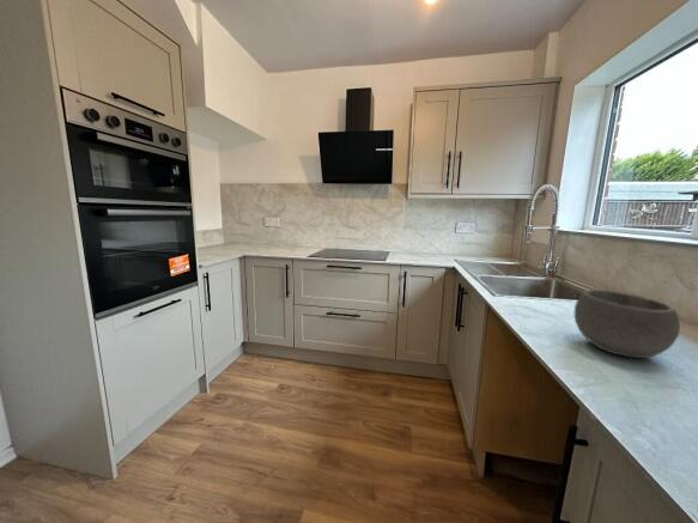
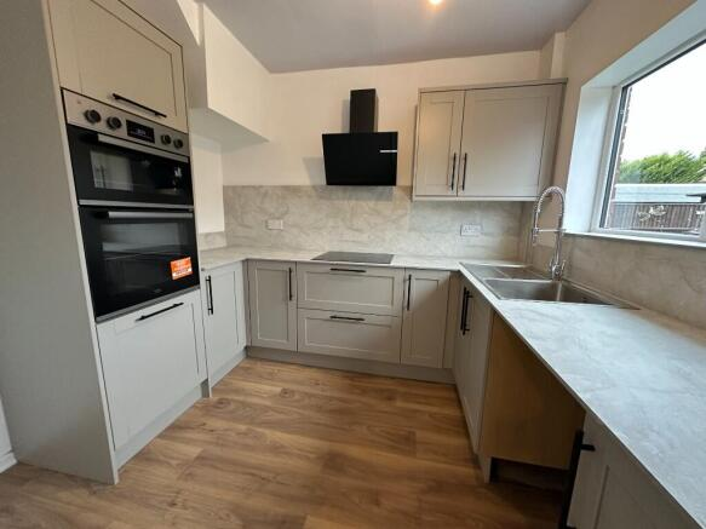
- bowl (620, 324)
